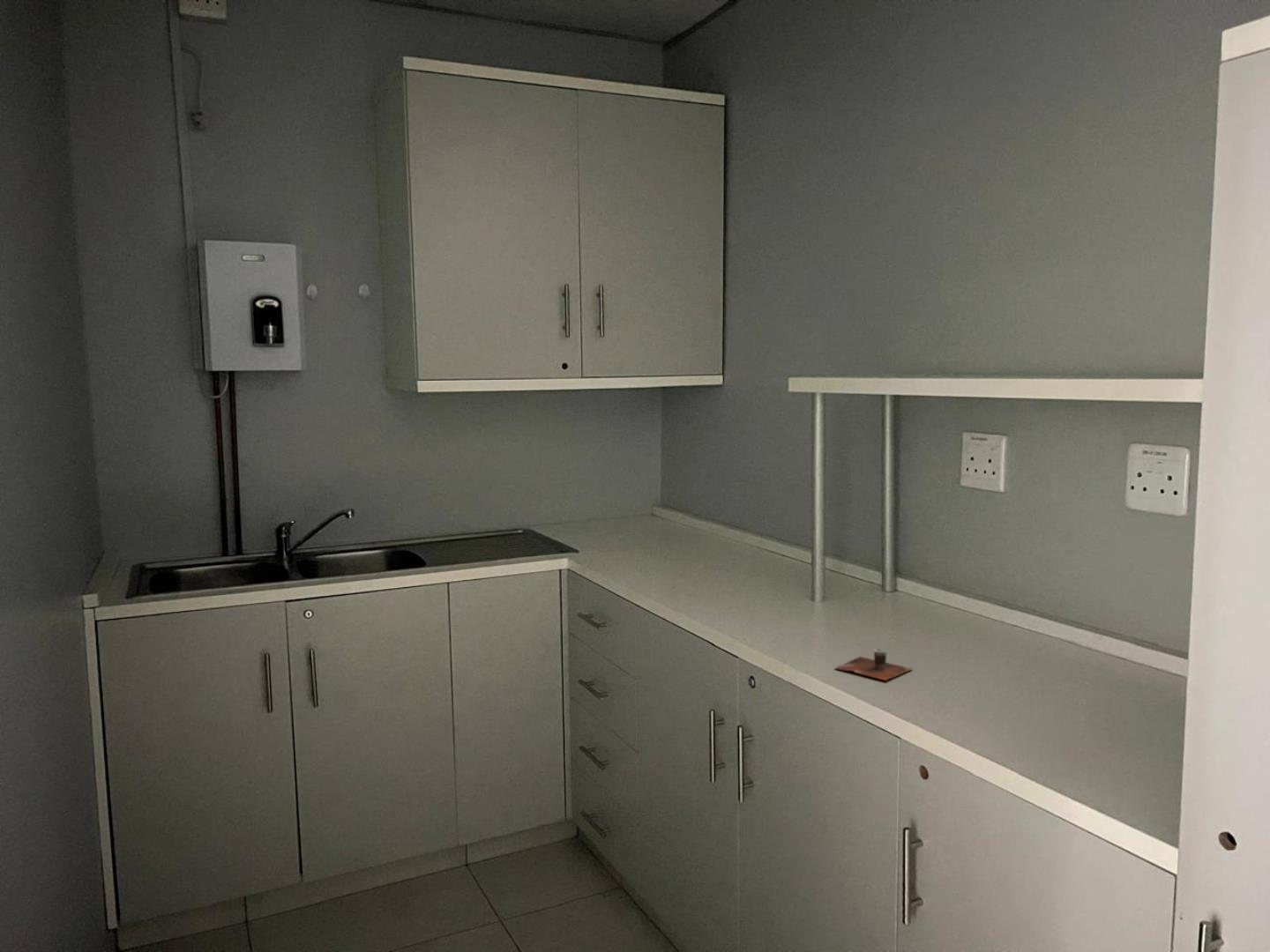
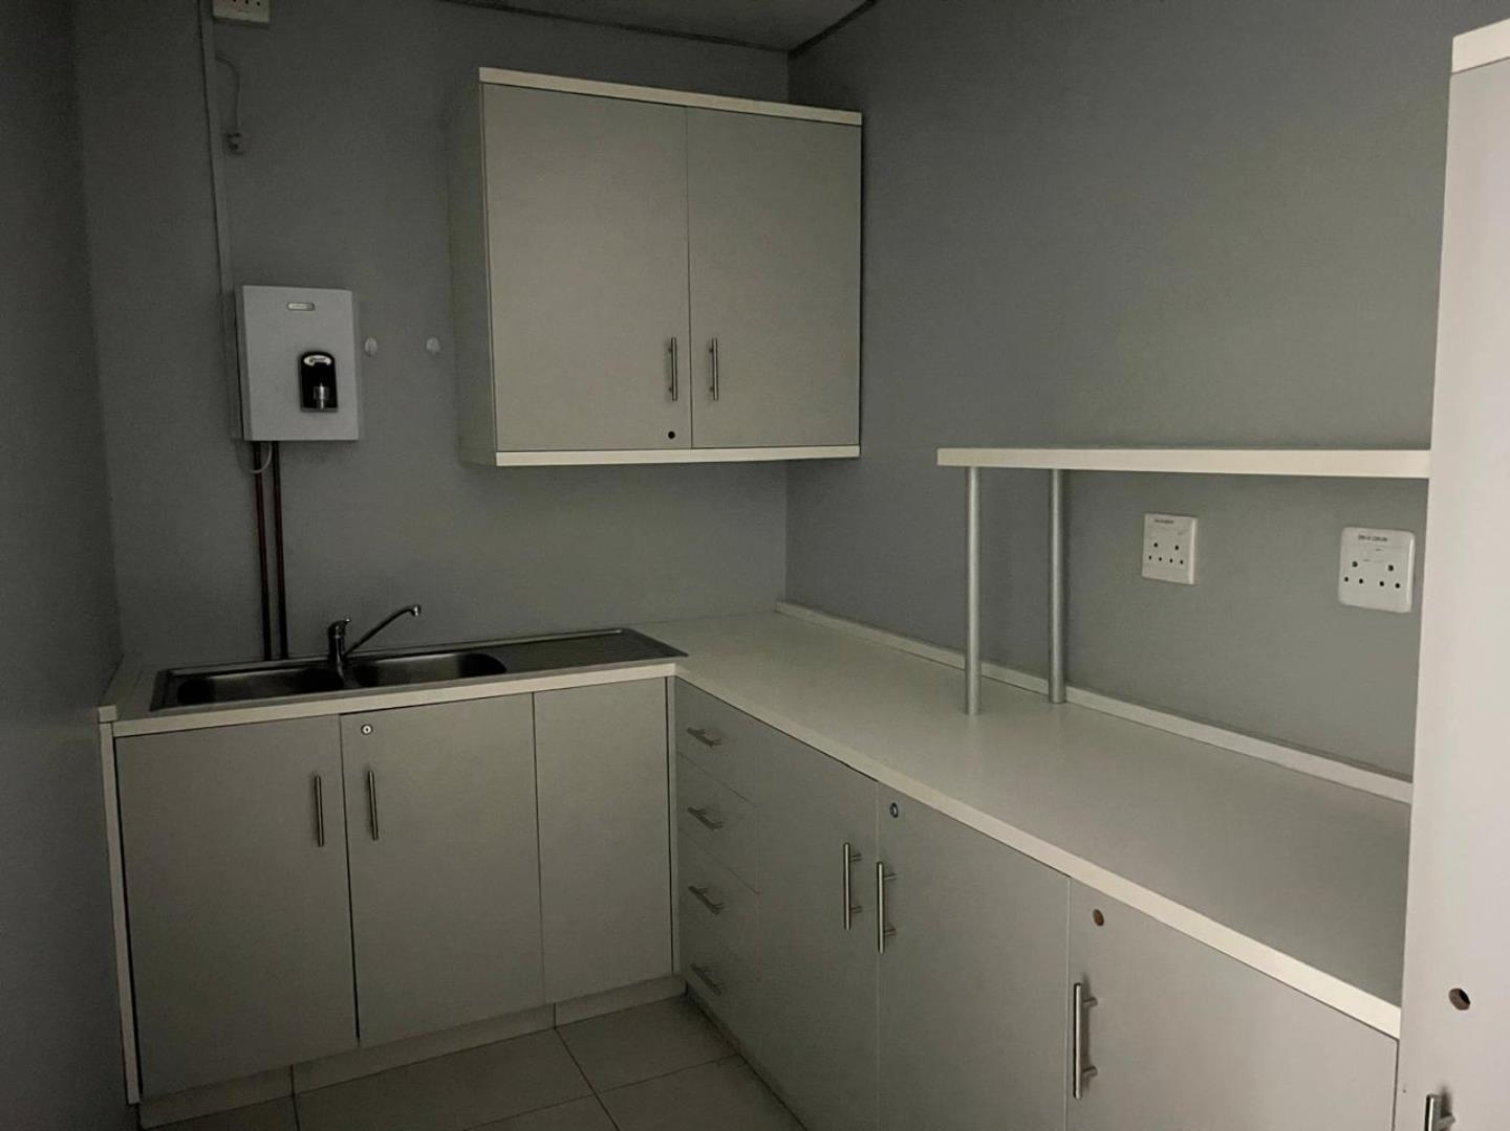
- cup (872, 659)
